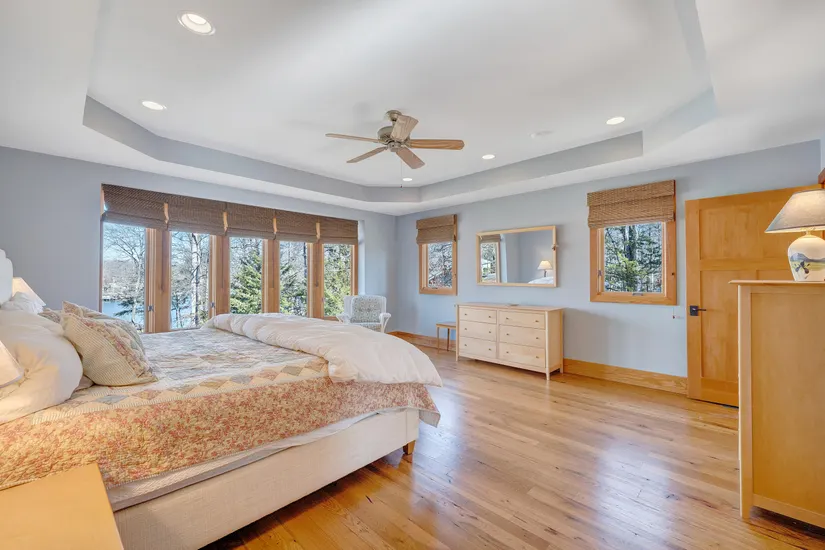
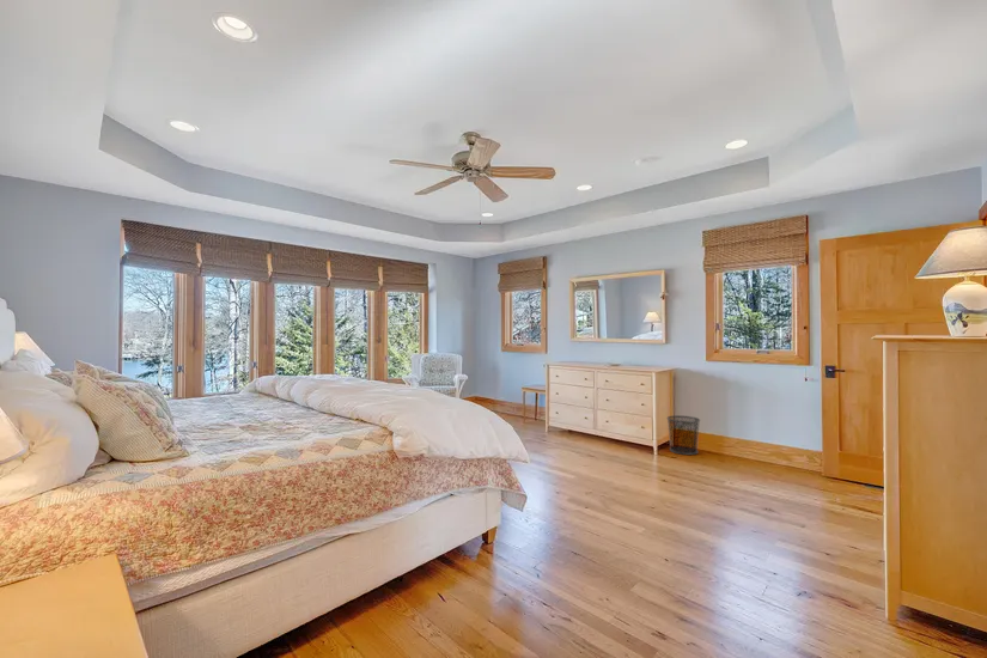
+ waste bin (682, 434)
